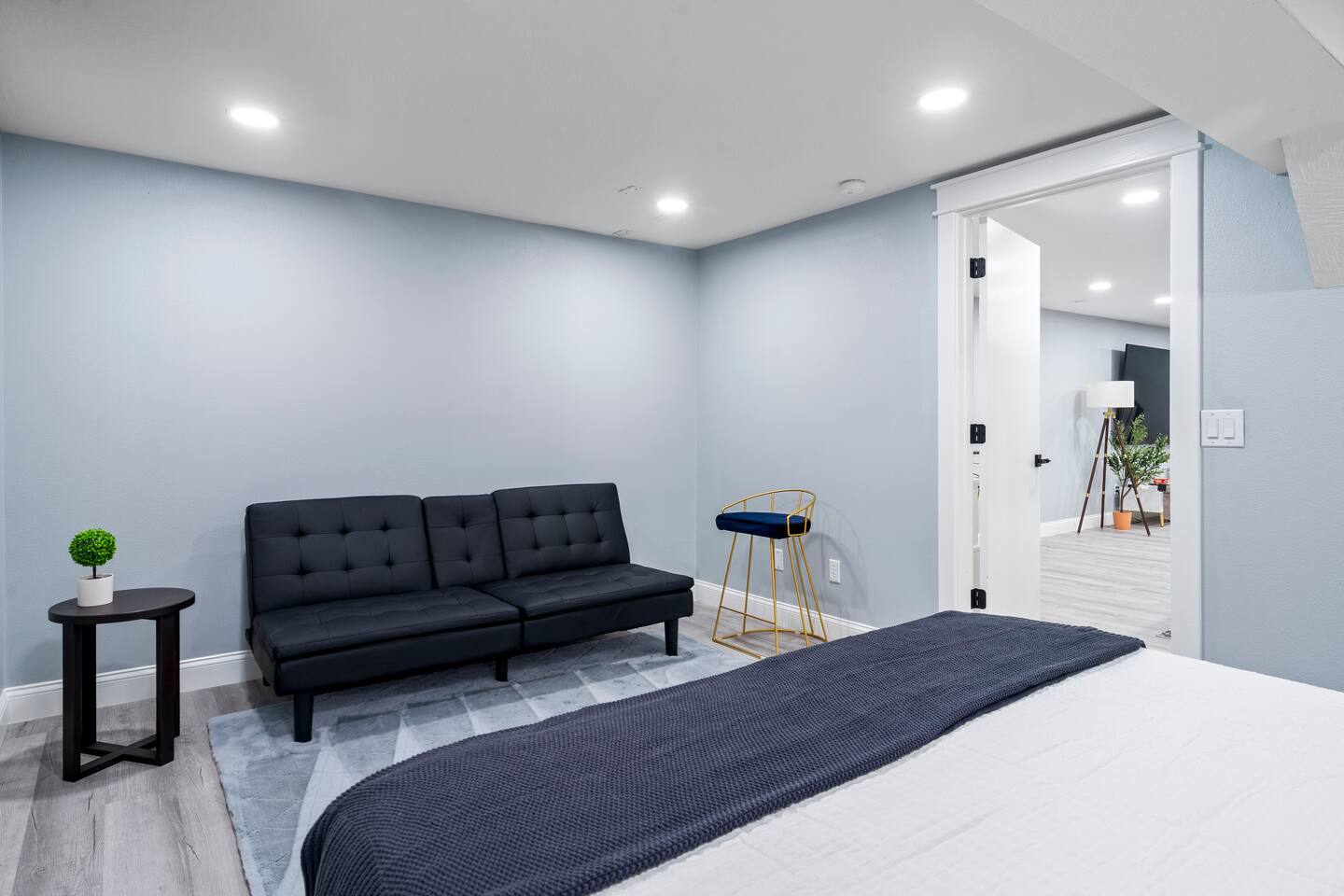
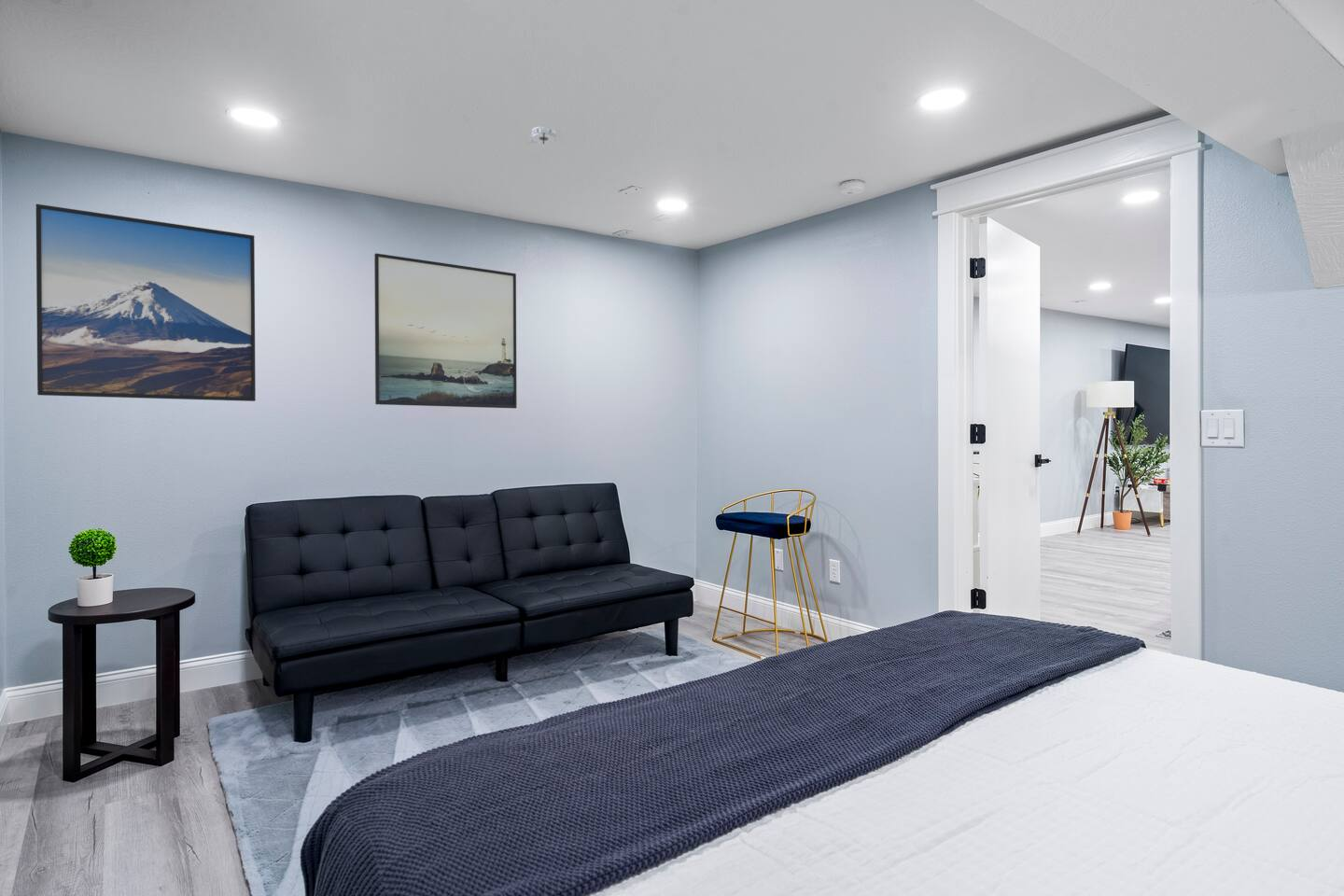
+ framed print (449, 335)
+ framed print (153, 310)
+ smoke detector (542, 135)
